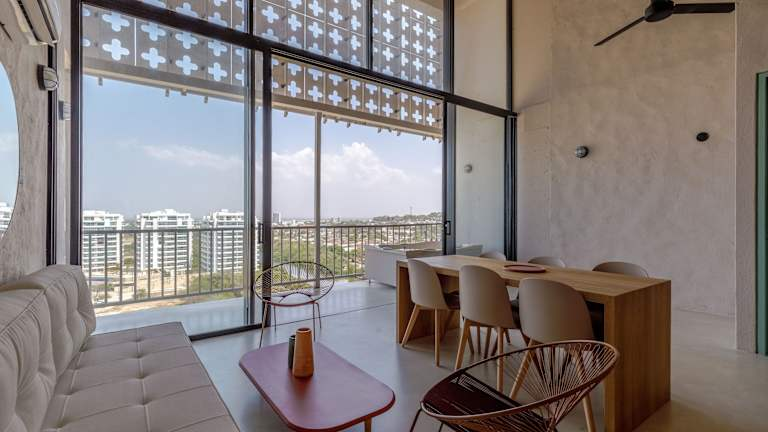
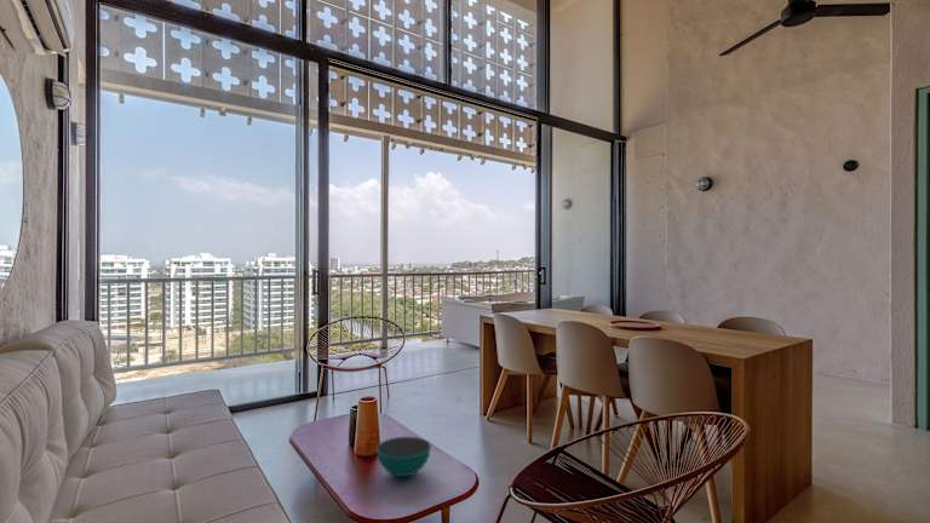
+ bowl (403, 460)
